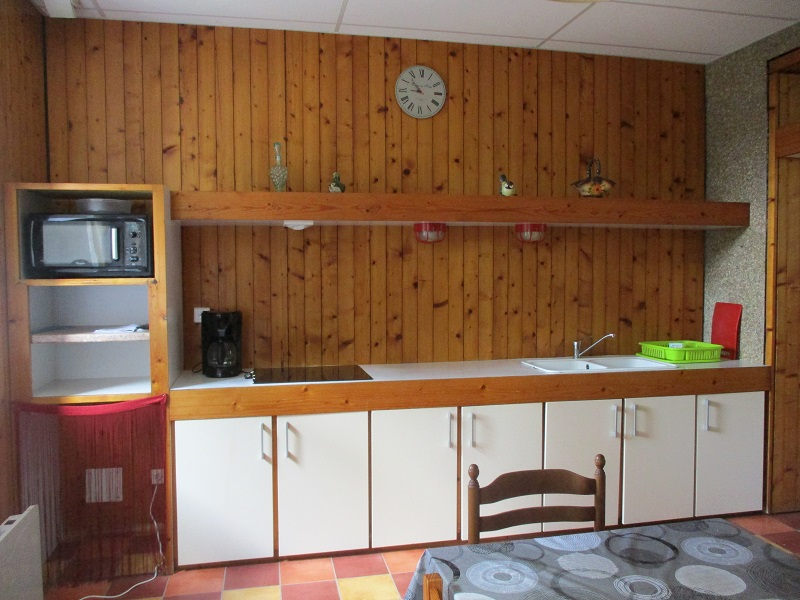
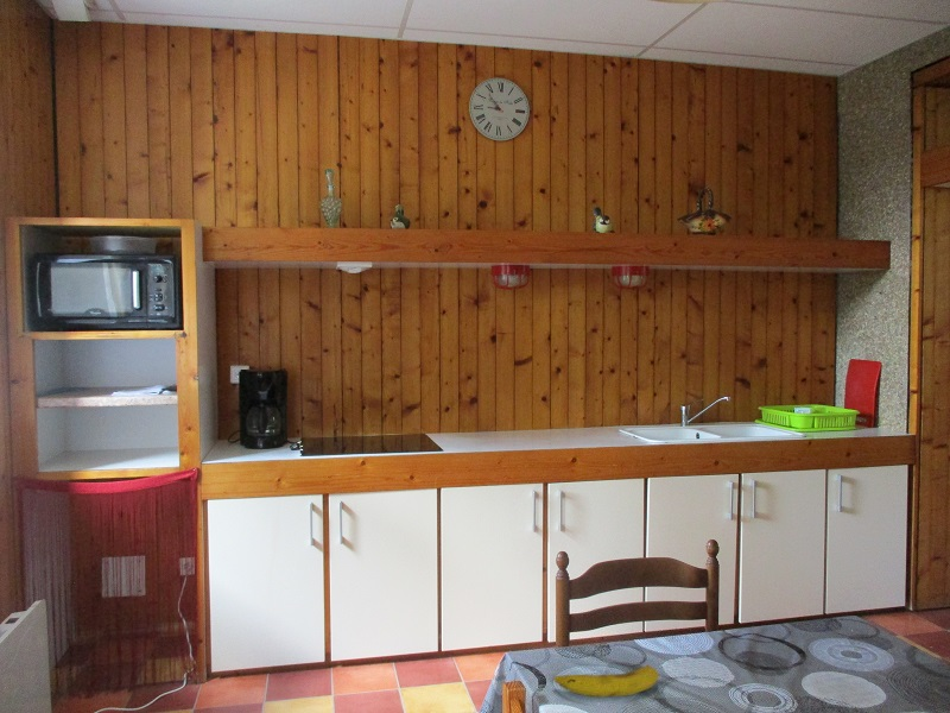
+ fruit (607, 677)
